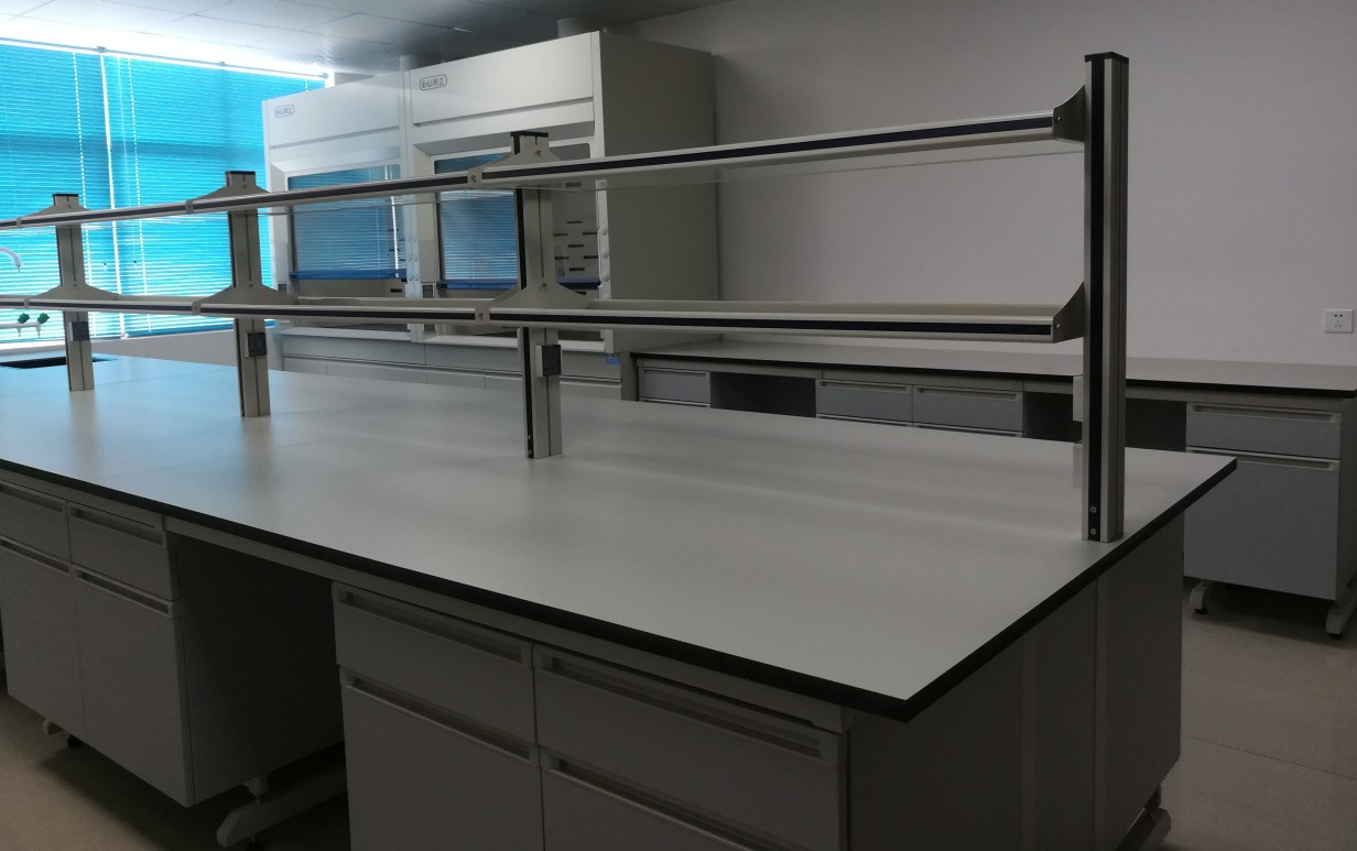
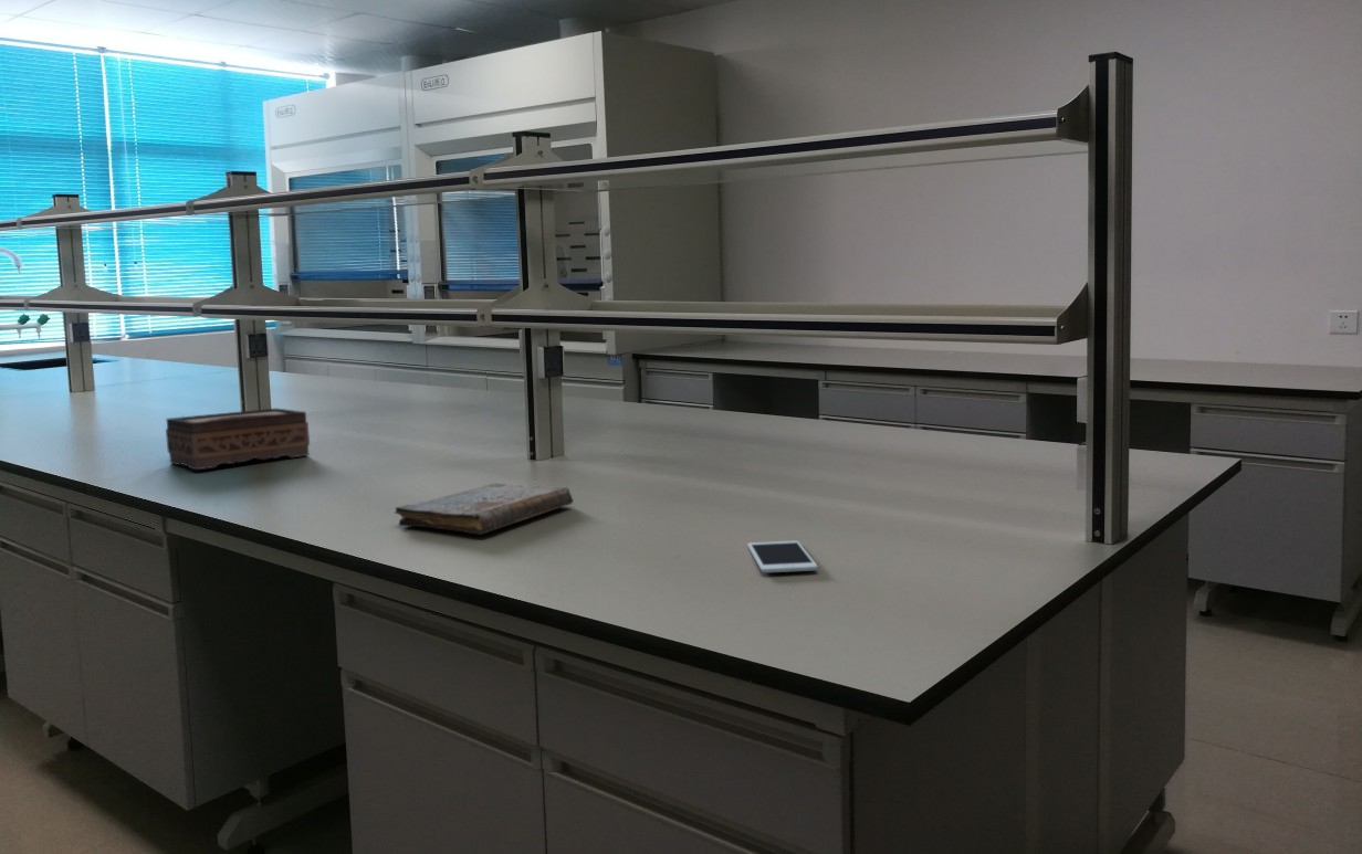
+ cell phone (780, 556)
+ book (485, 505)
+ tissue box (238, 436)
